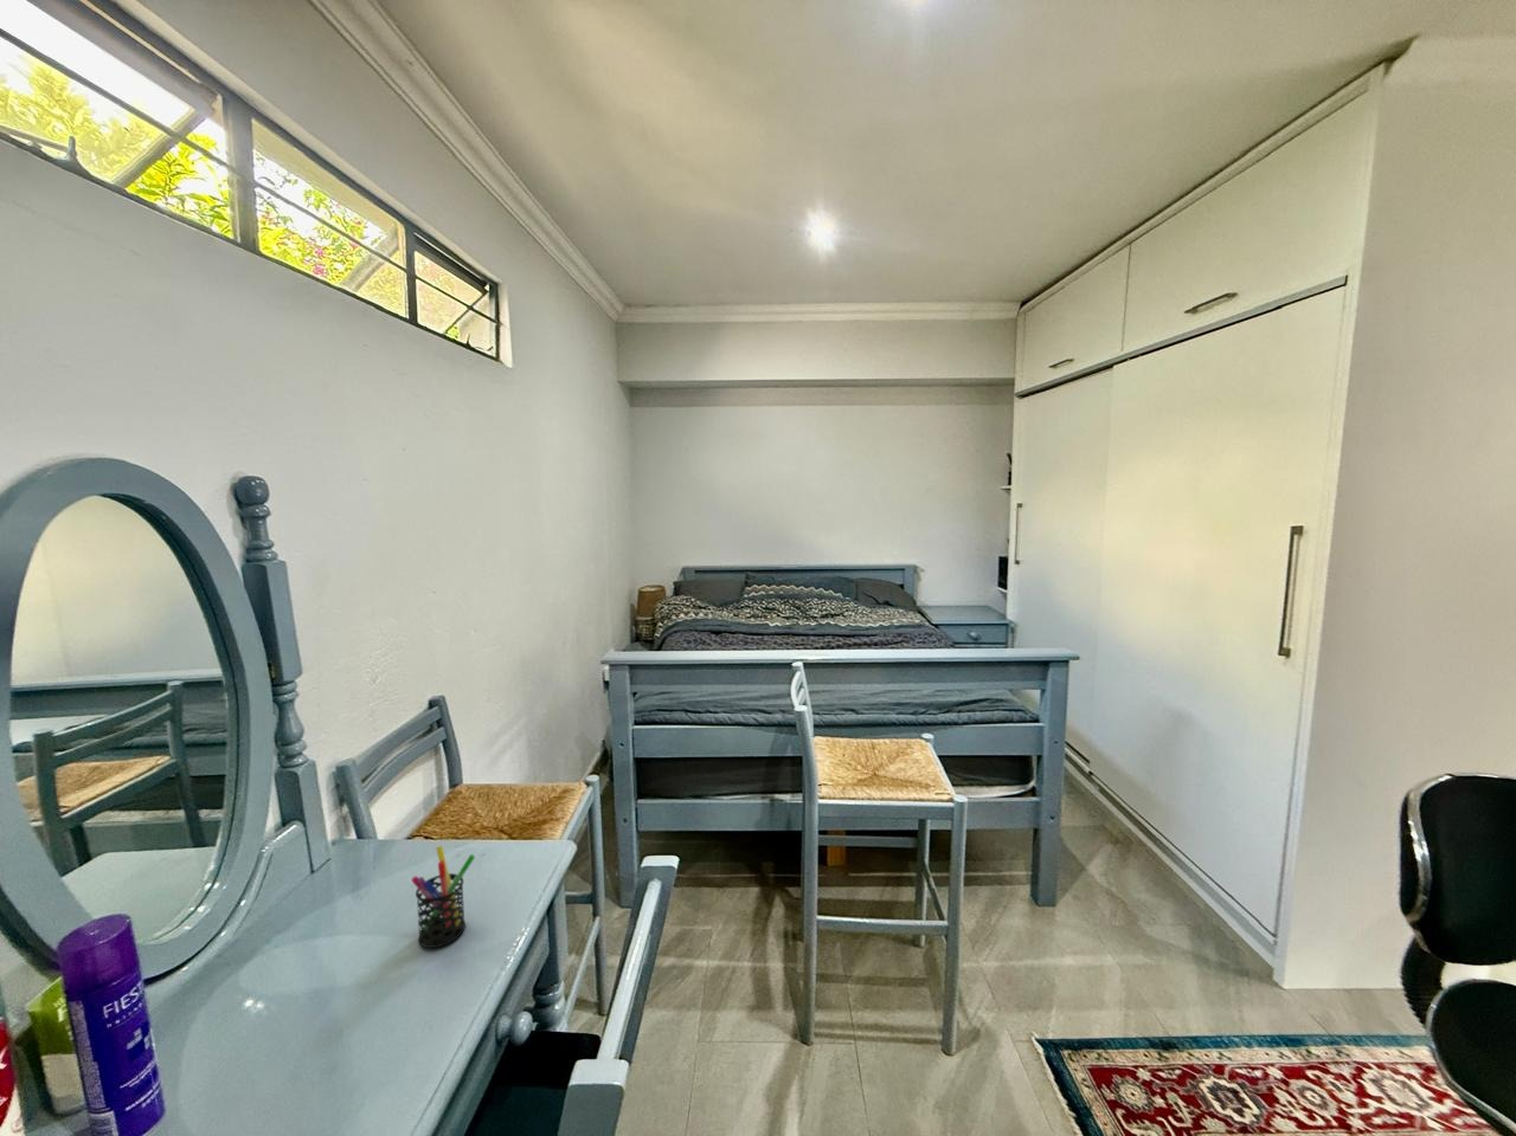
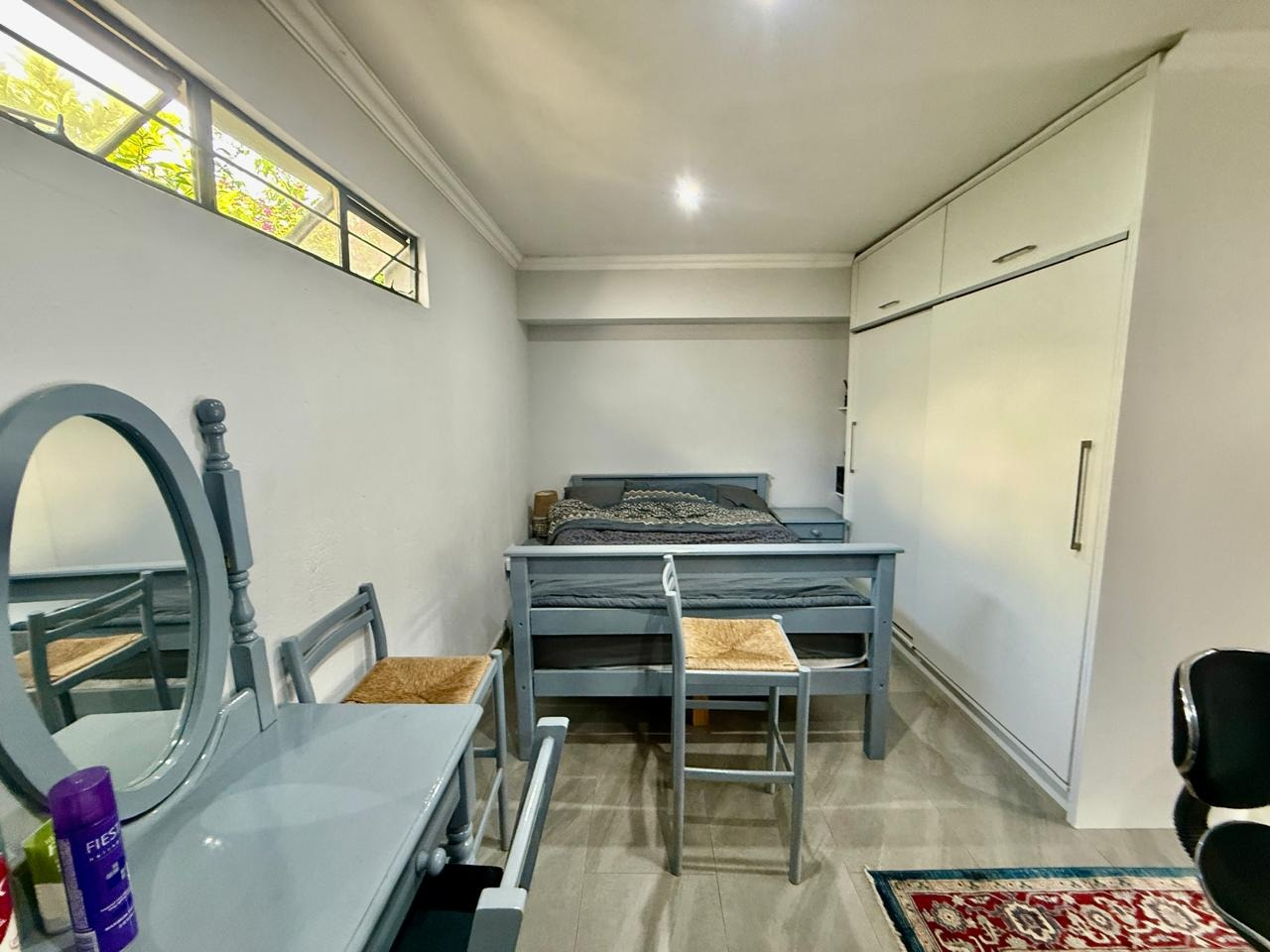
- pen holder (445, 891)
